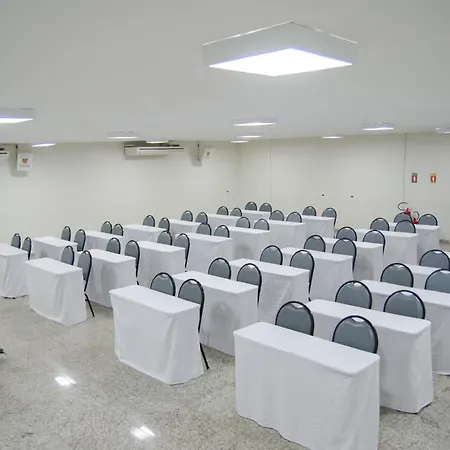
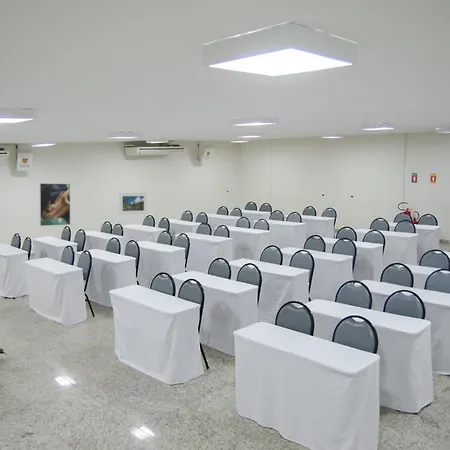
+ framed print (133, 203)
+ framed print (55, 204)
